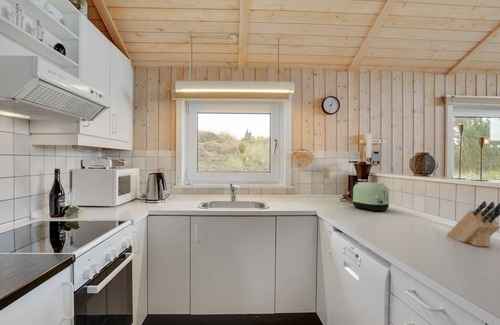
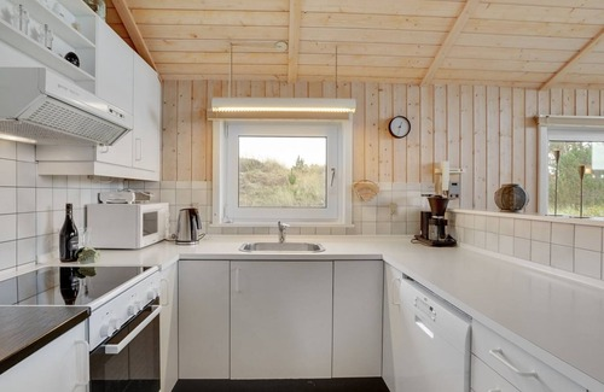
- knife block (474, 220)
- toaster (371, 195)
